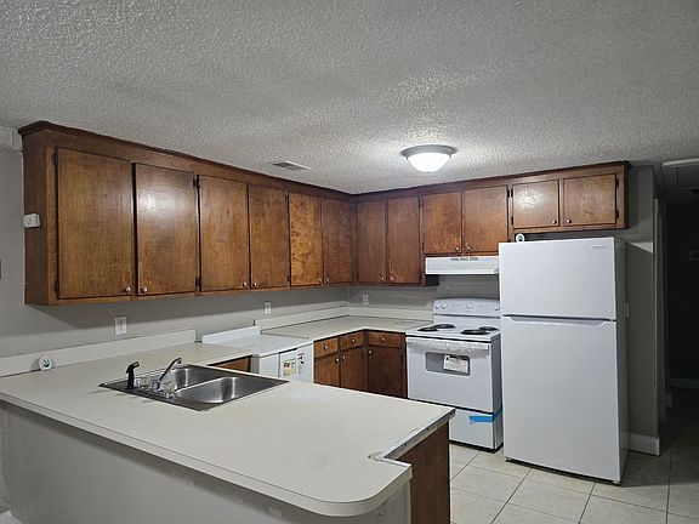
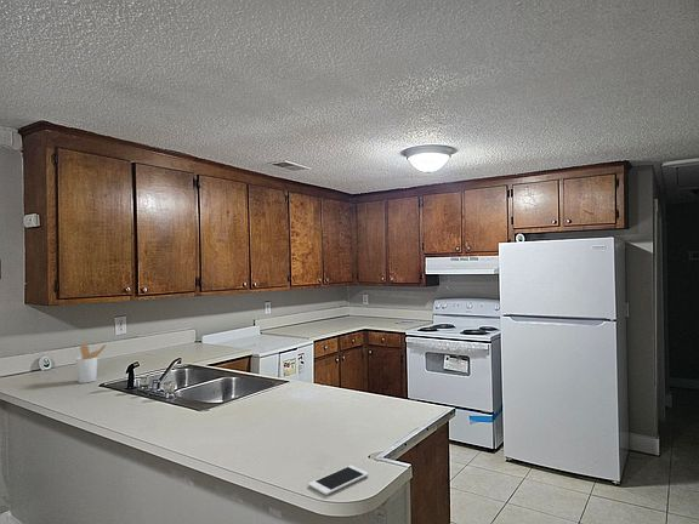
+ utensil holder (92, 361)
+ cell phone (339, 479)
